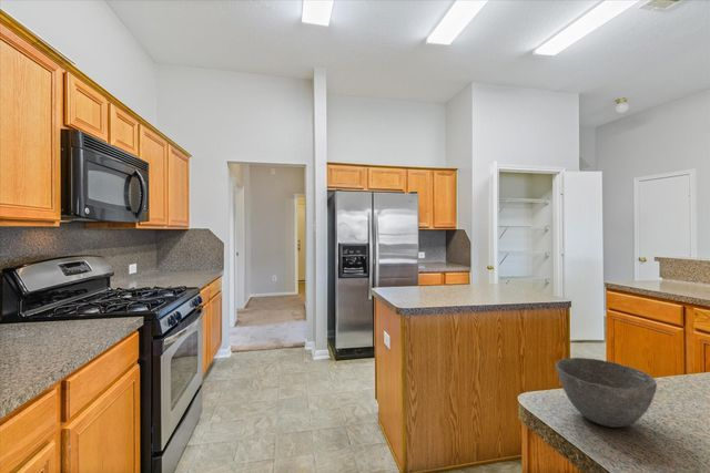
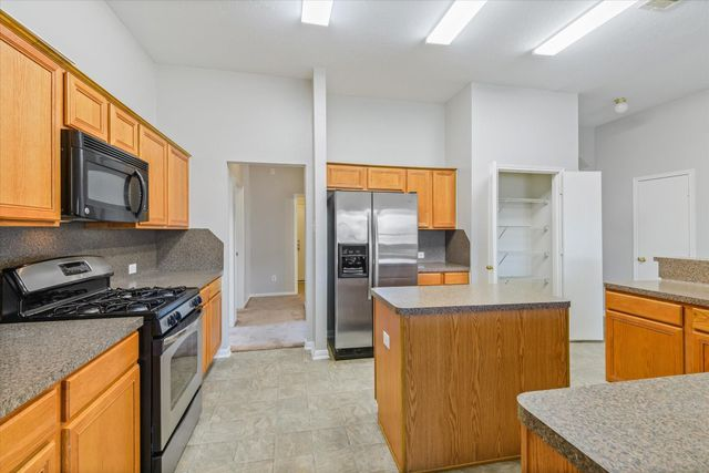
- bowl (602, 394)
